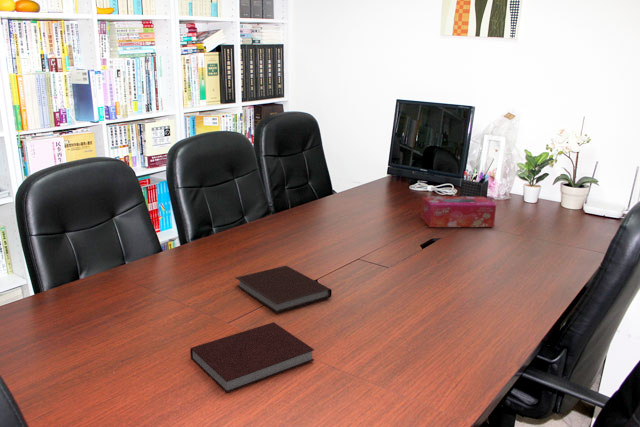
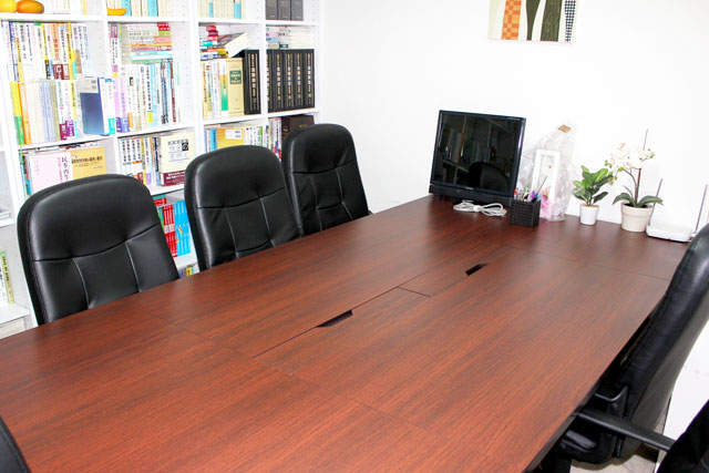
- notebook (252, 354)
- notebook (282, 287)
- tissue box (457, 211)
